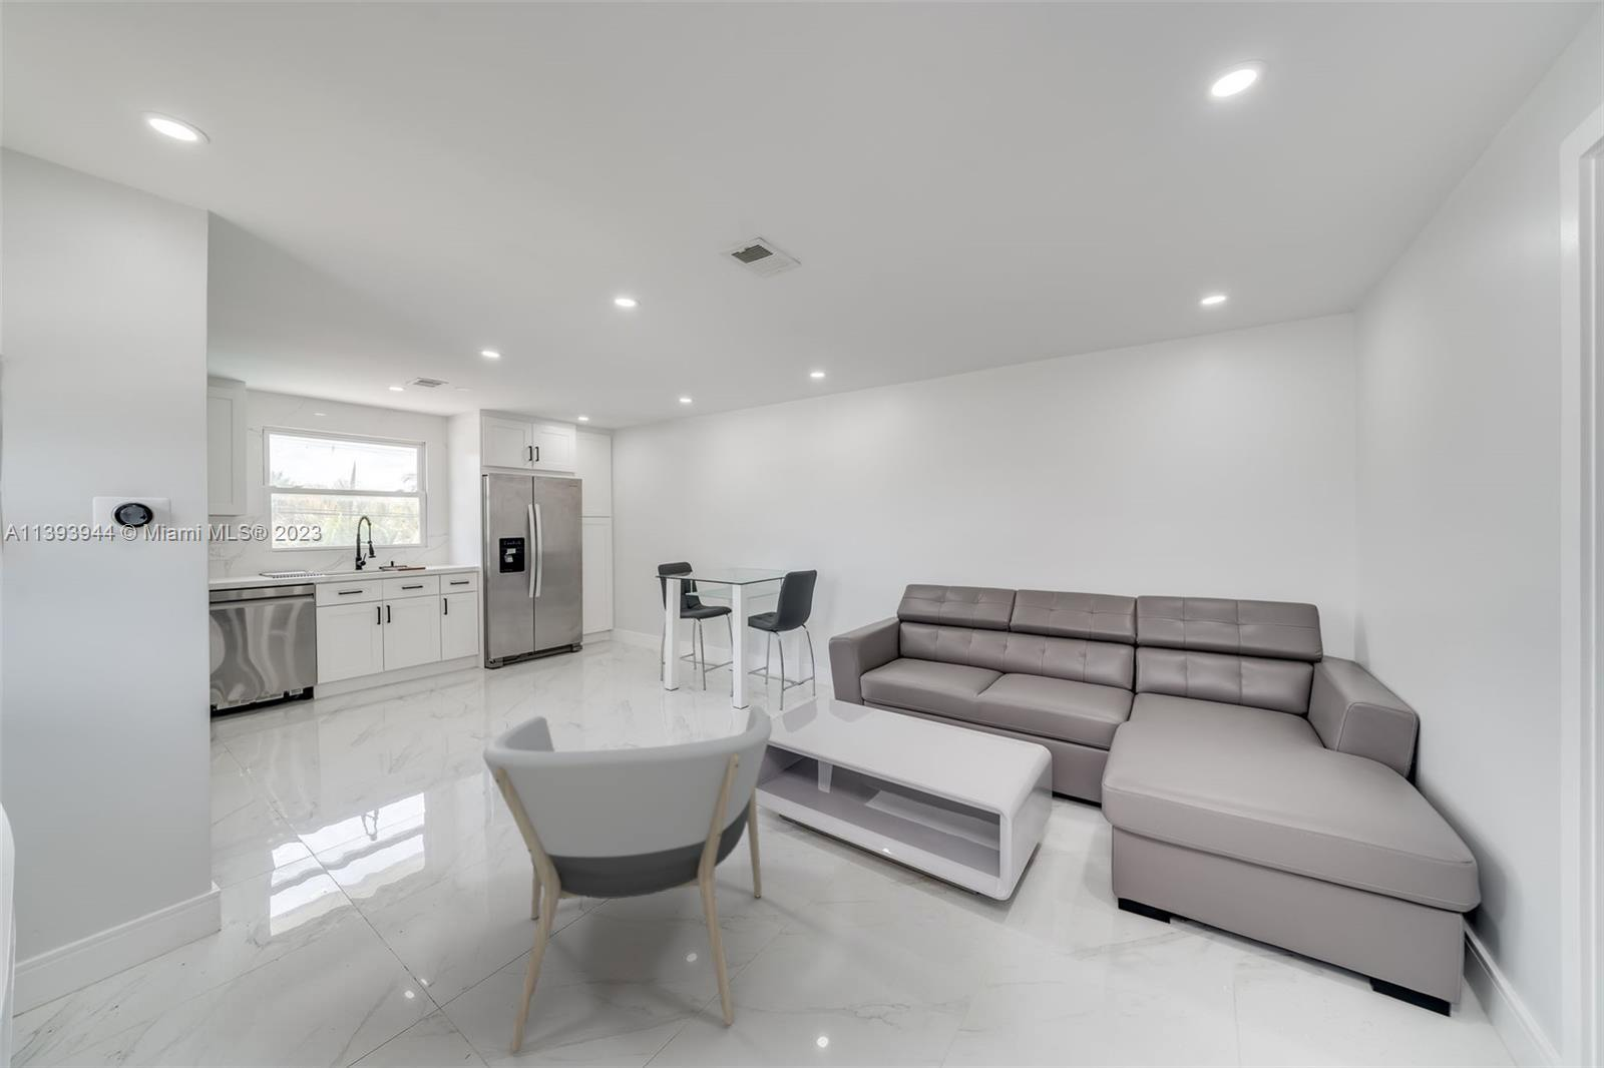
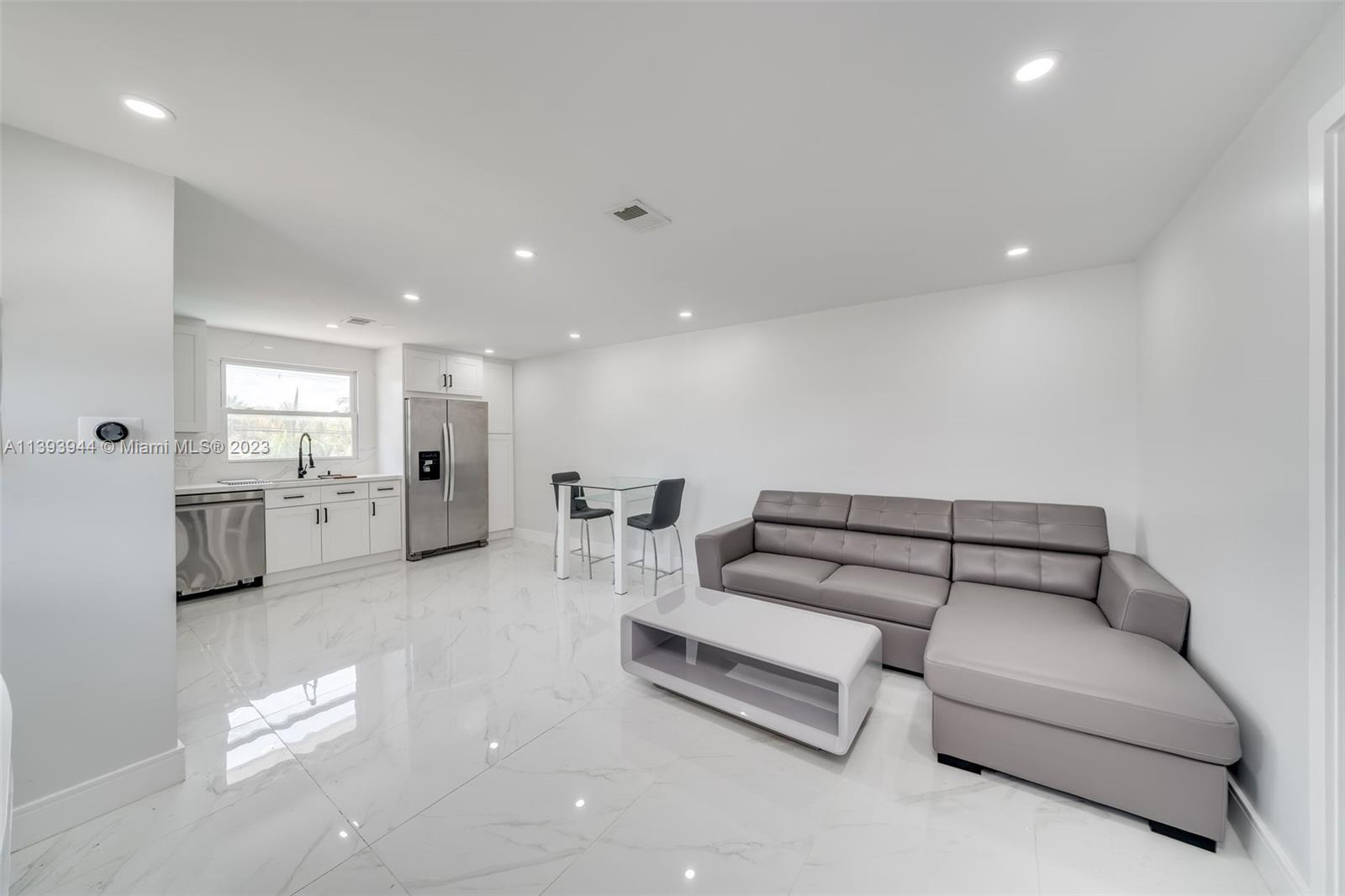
- armchair (638, 833)
